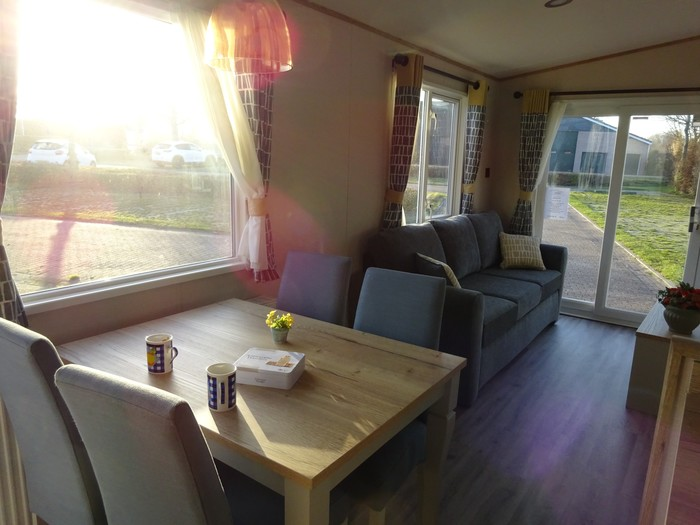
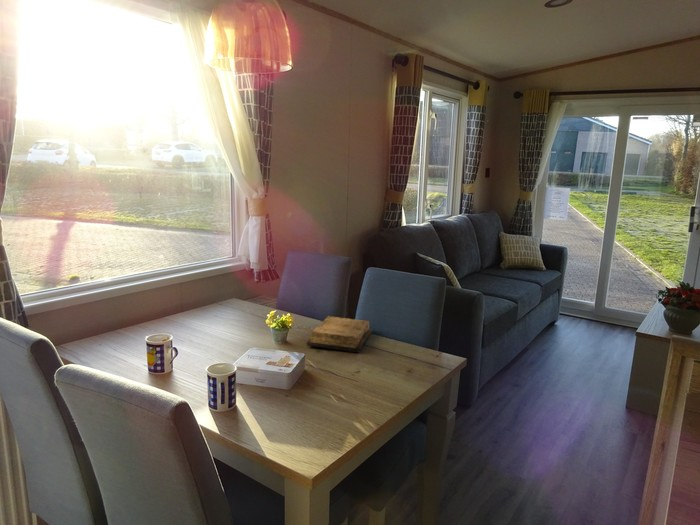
+ diary (339, 332)
